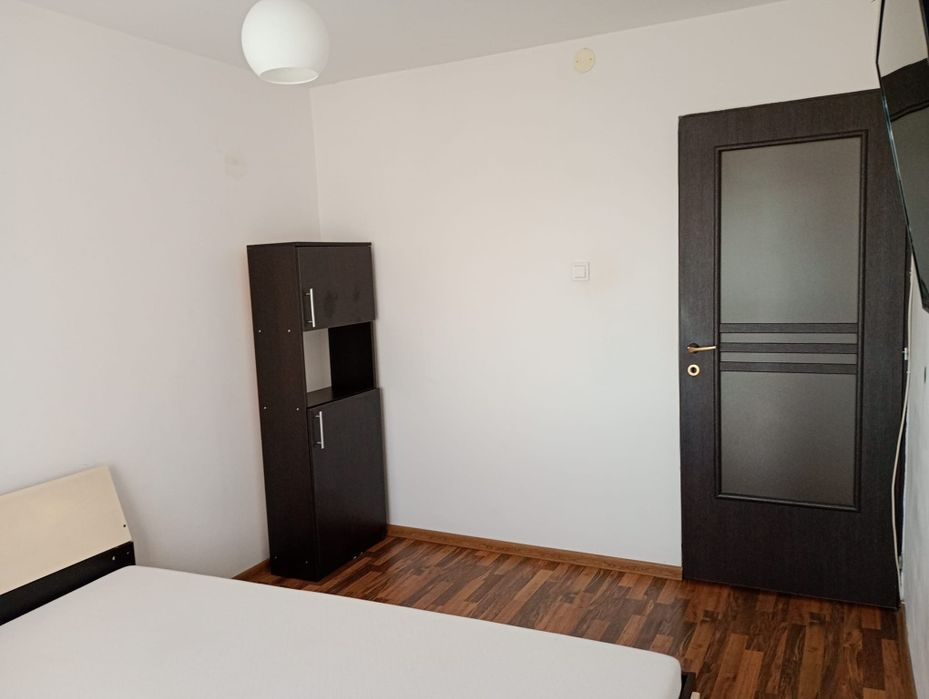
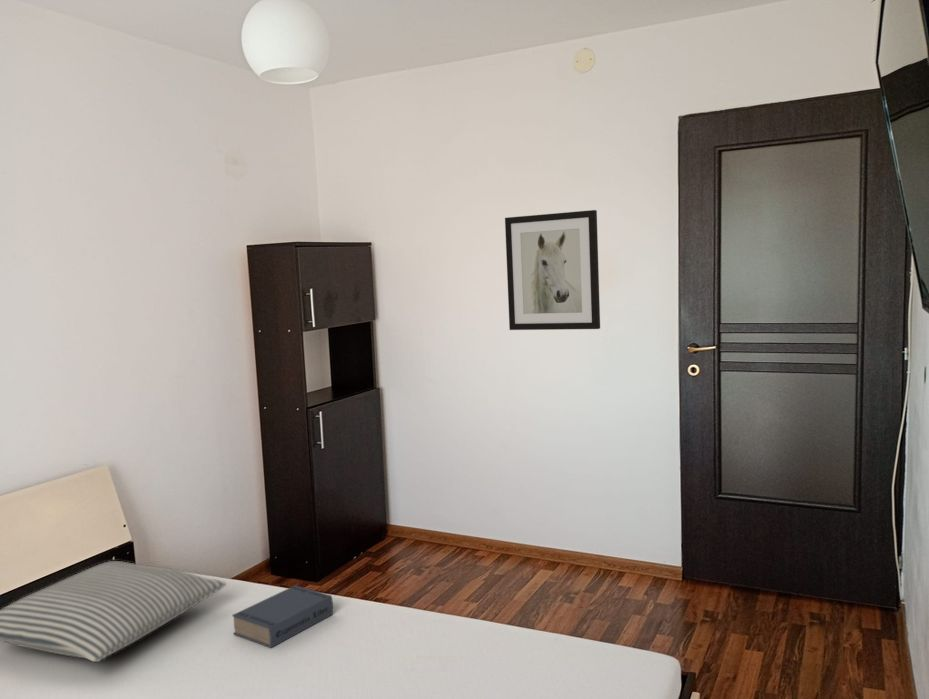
+ wall art (551, 272)
+ book (284, 614)
+ pillow (104, 606)
